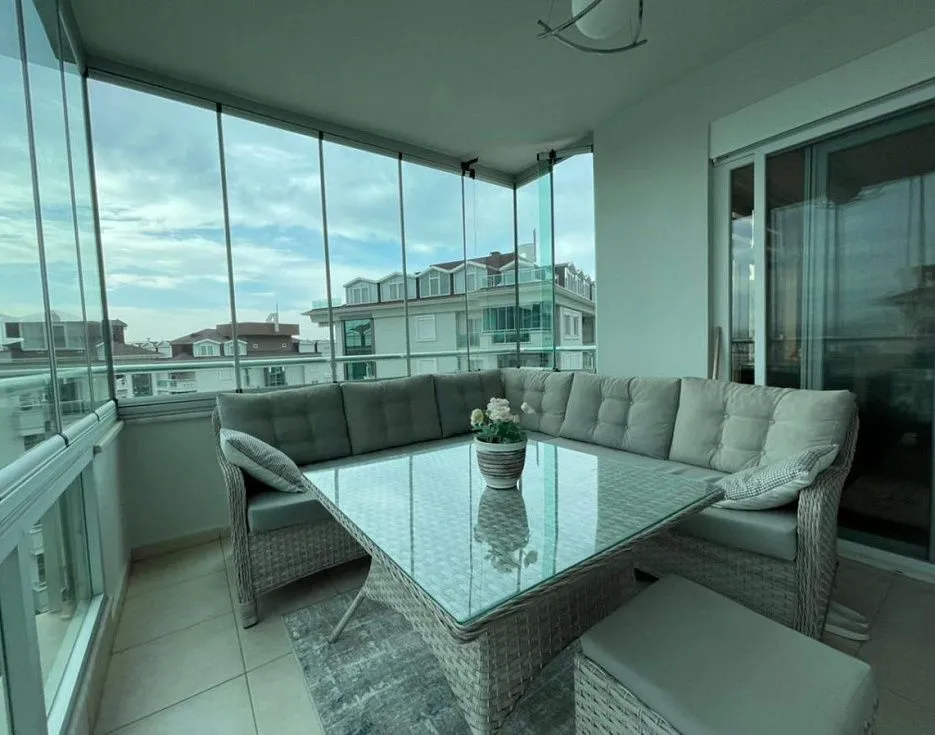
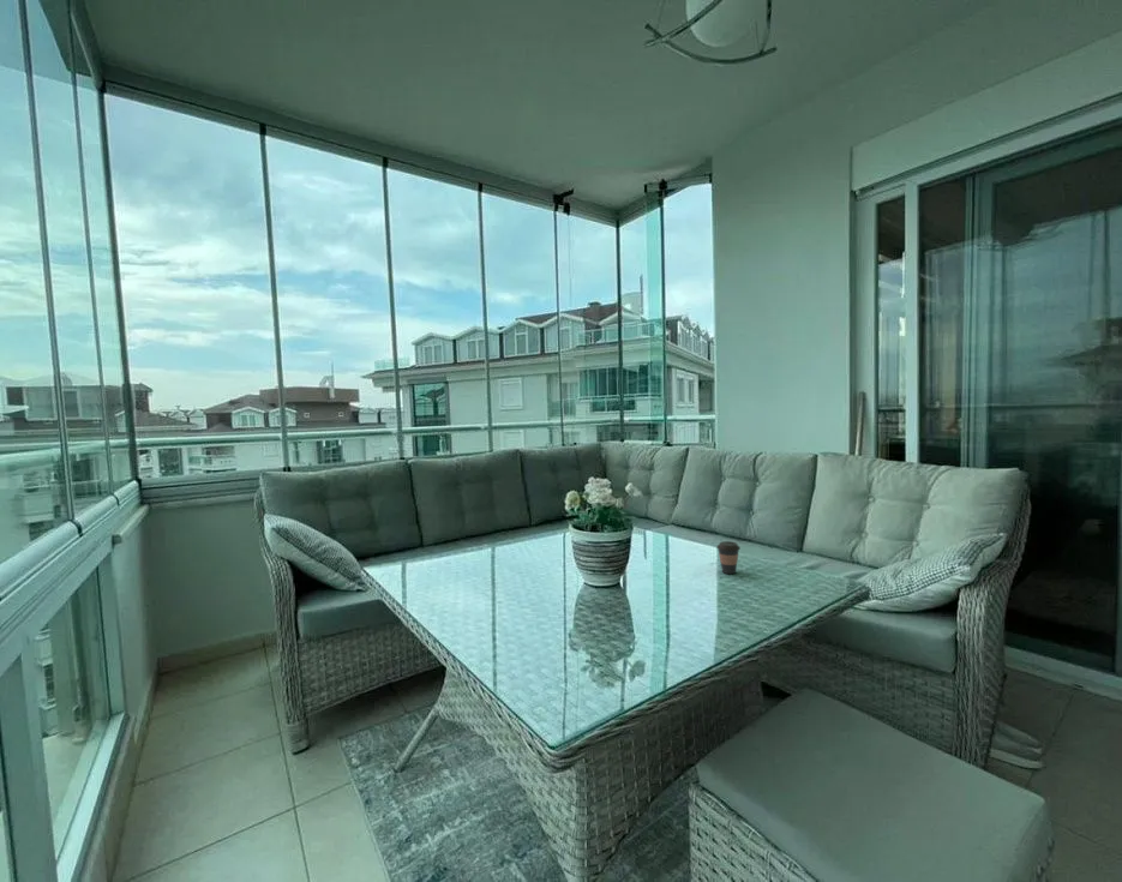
+ coffee cup (728, 557)
